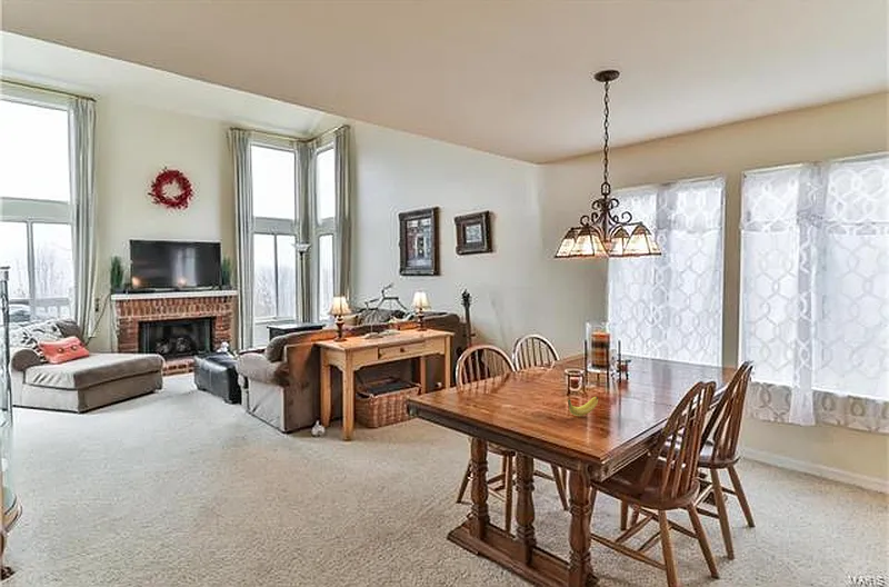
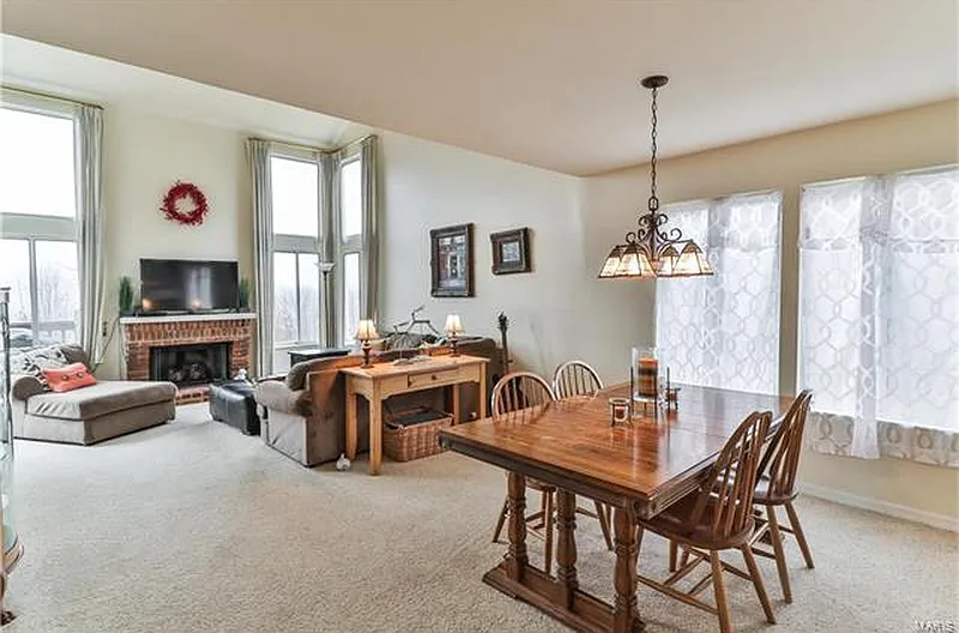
- banana (582, 406)
